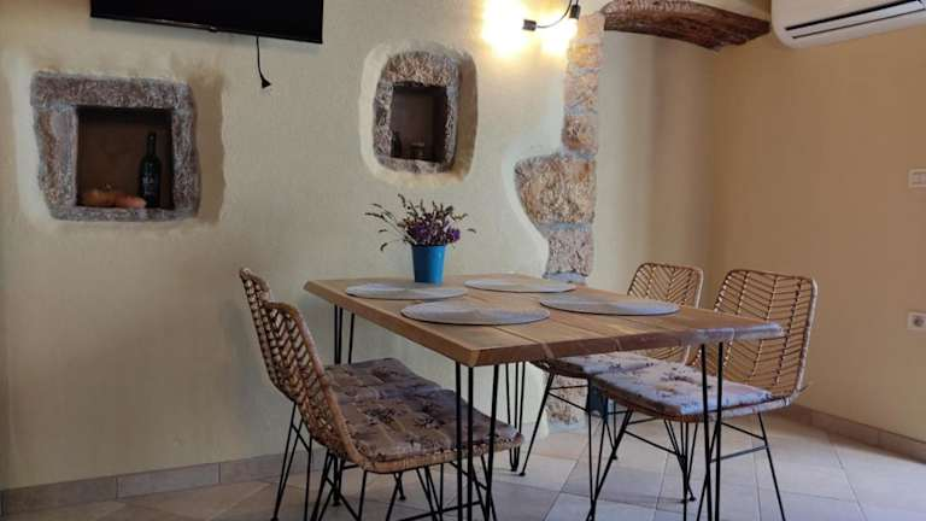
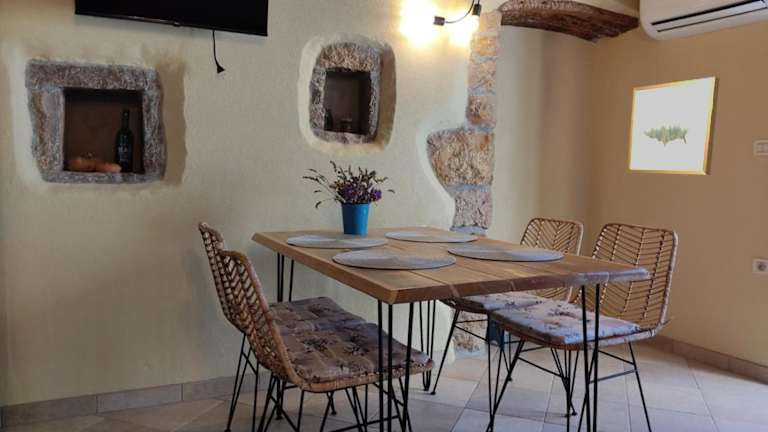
+ wall art (669, 128)
